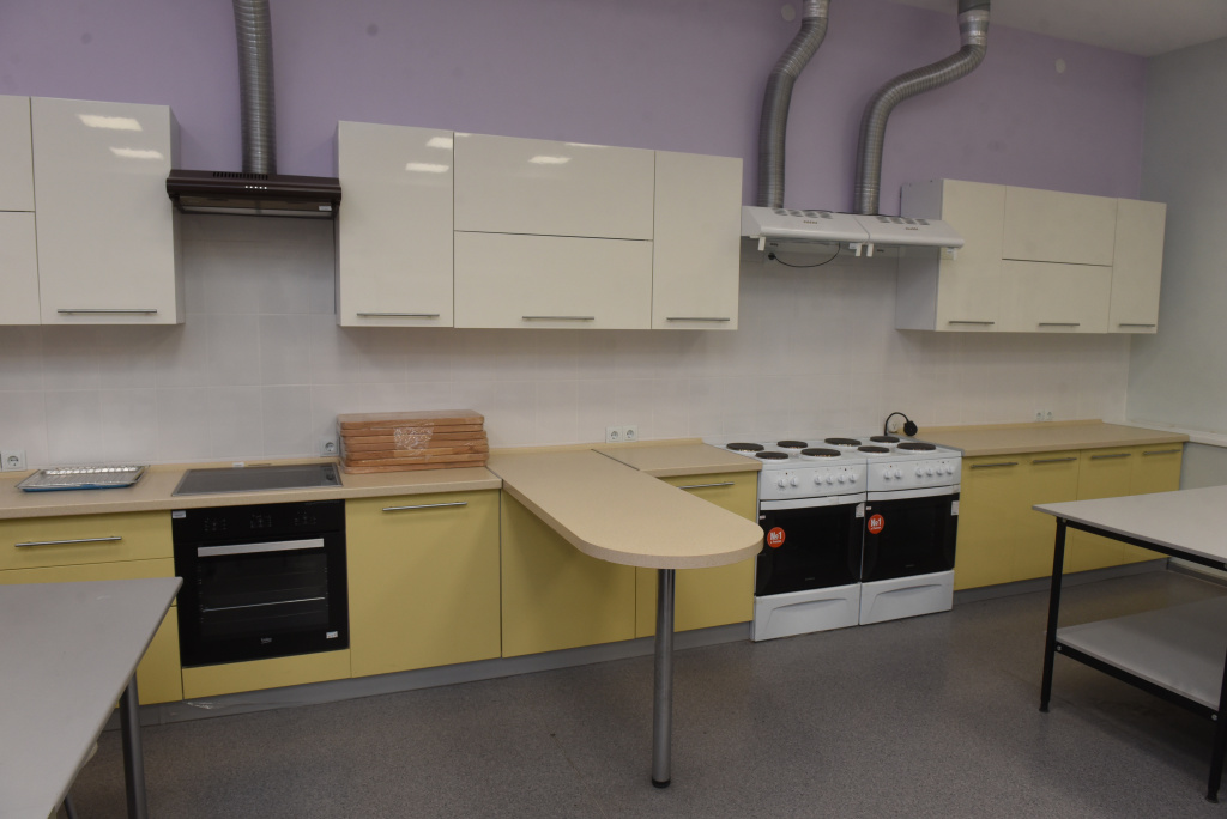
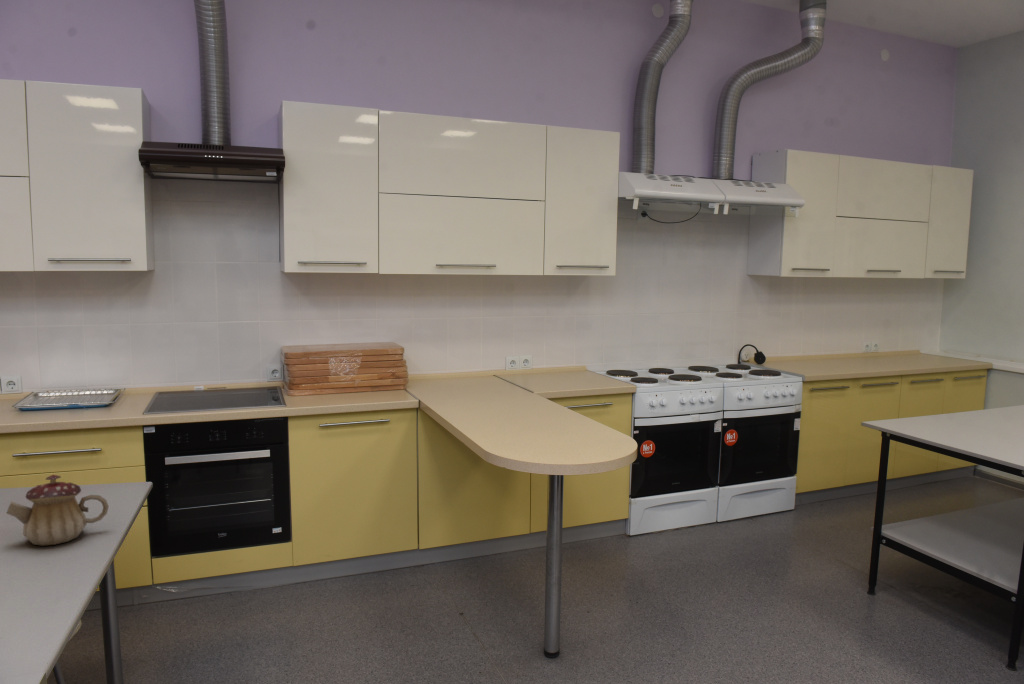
+ teapot (59, 505)
